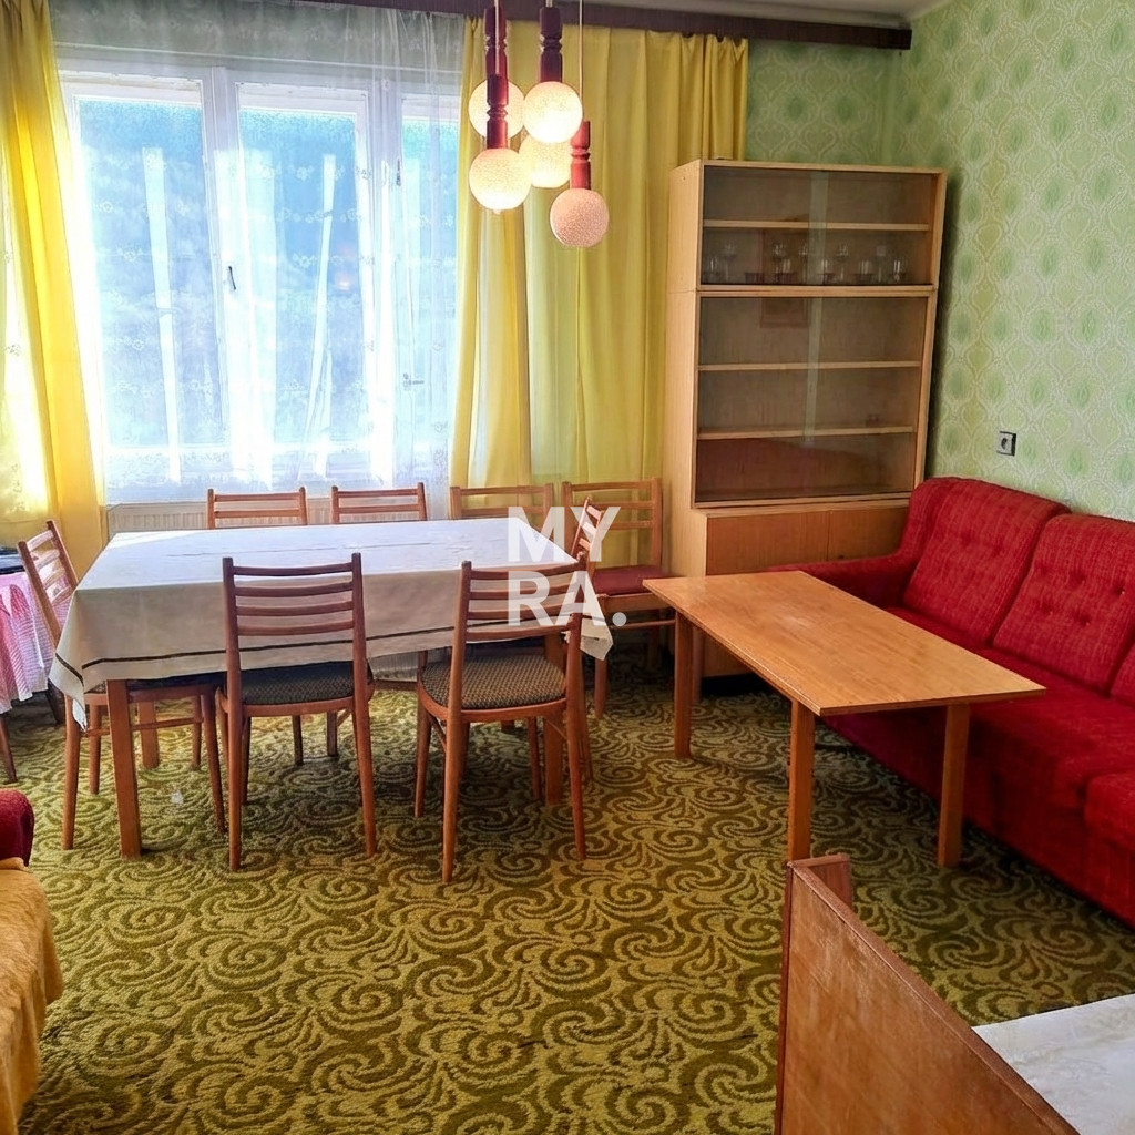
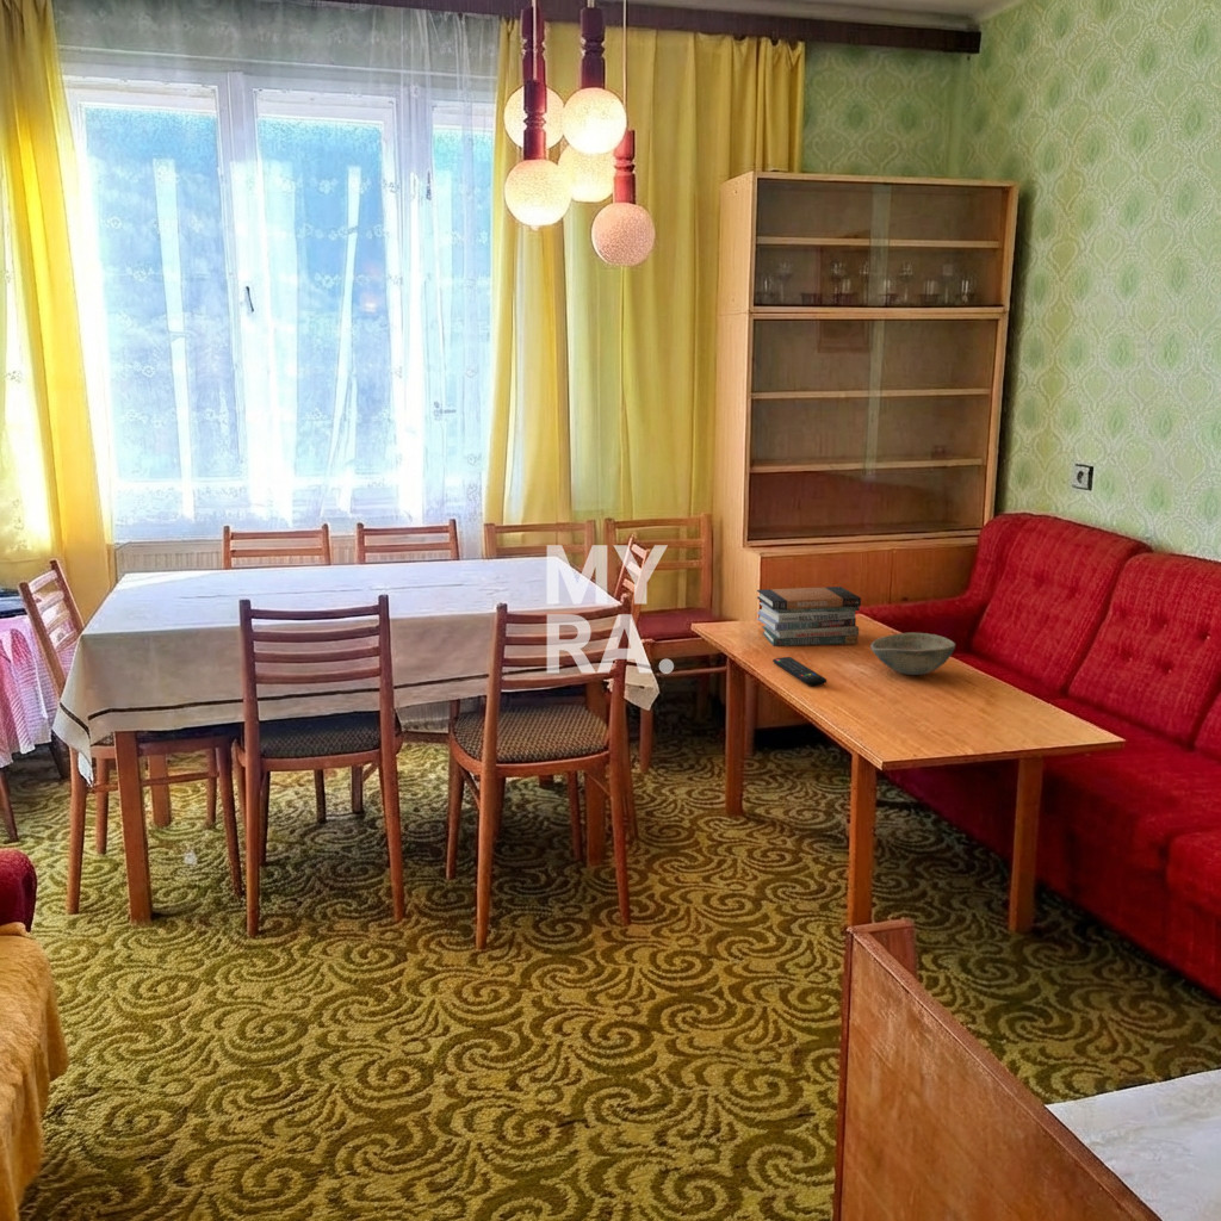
+ remote control (798, 670)
+ book stack (807, 615)
+ bowl (912, 656)
